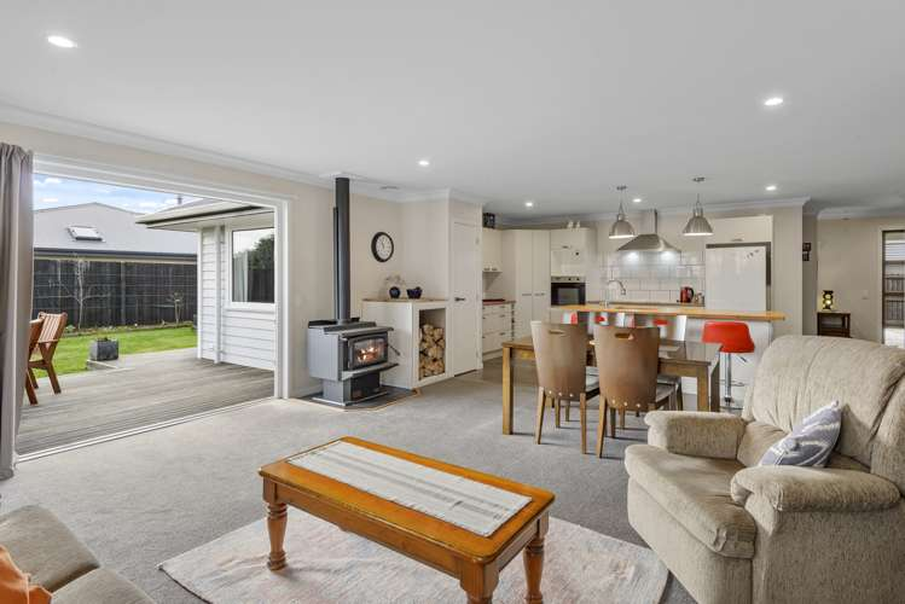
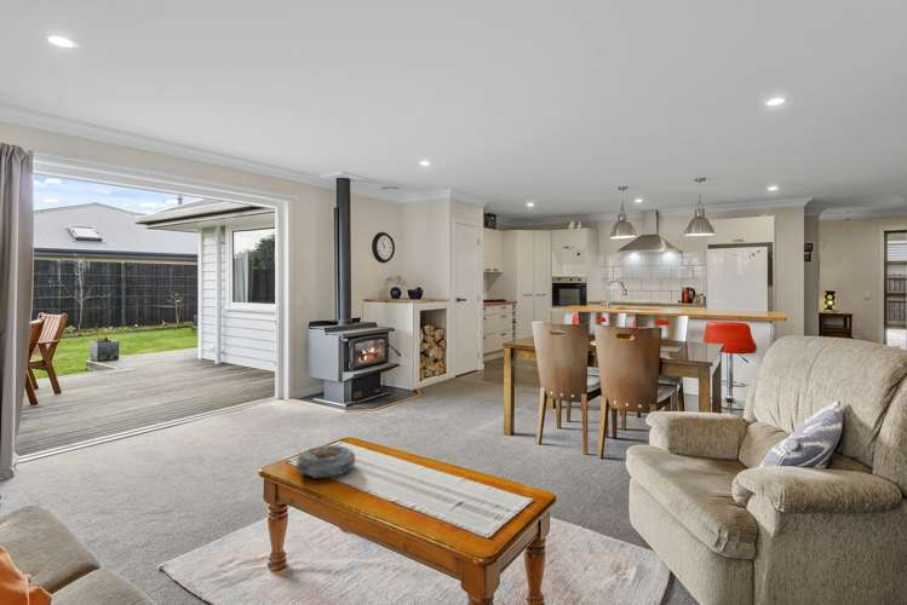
+ decorative bowl (326, 460)
